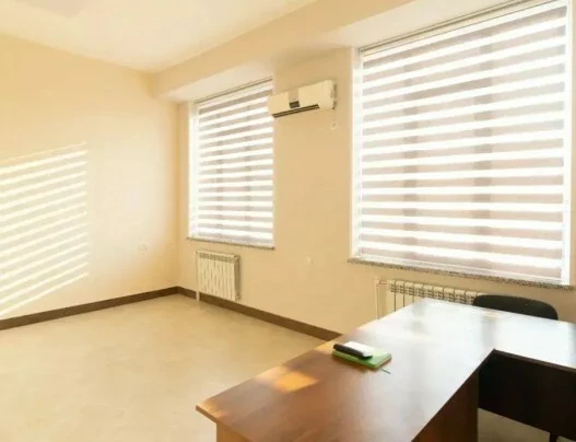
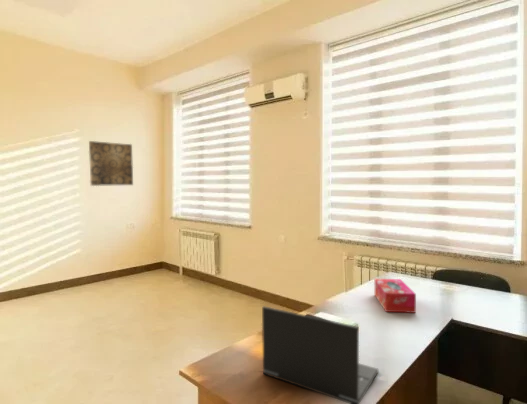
+ wall art (112, 164)
+ tissue box (393, 294)
+ laptop (320, 340)
